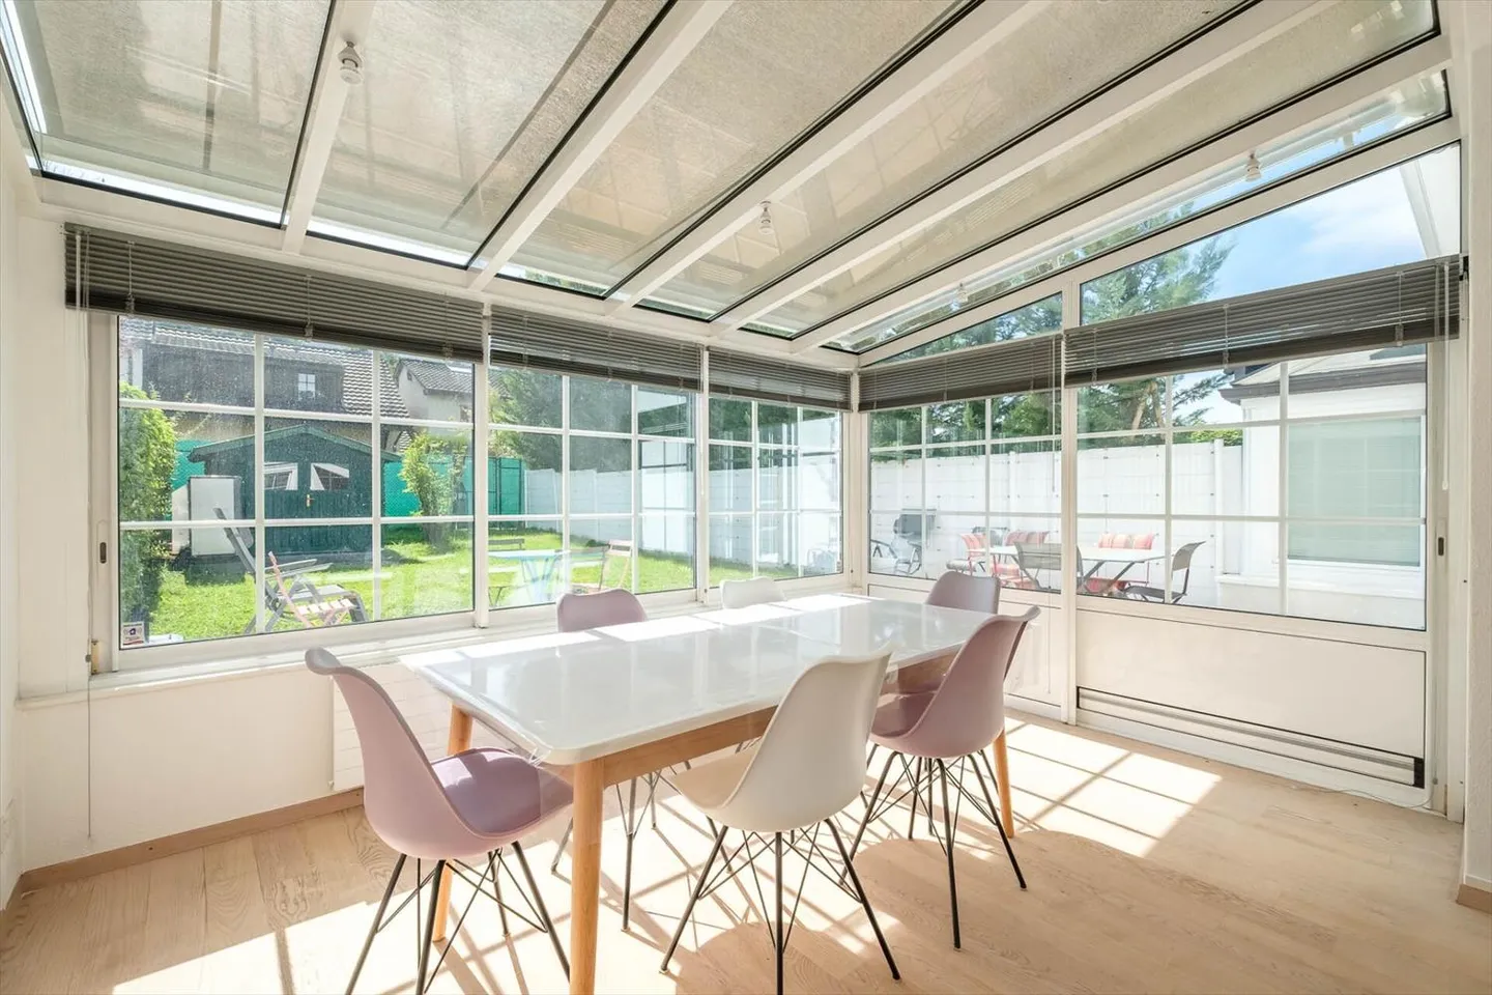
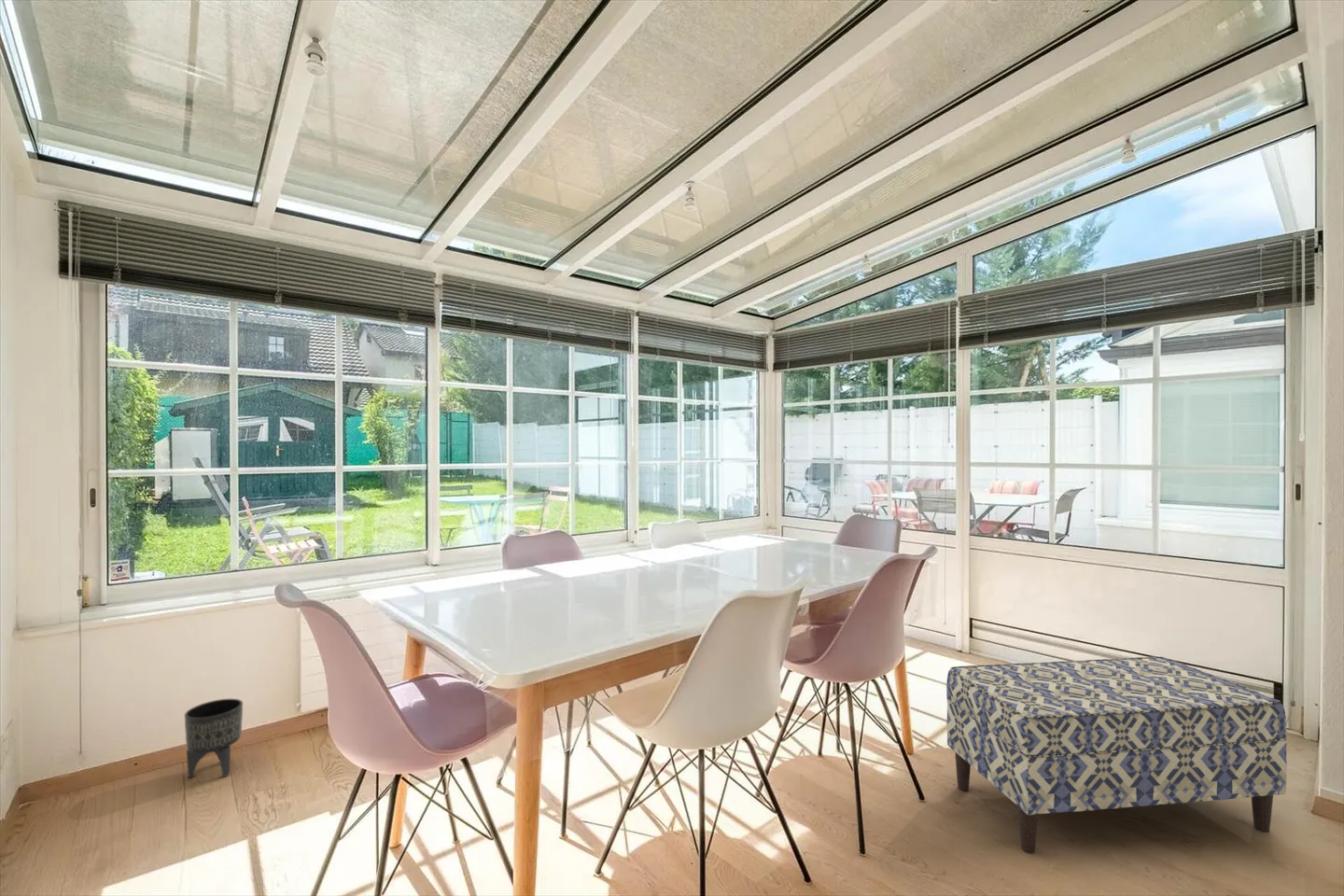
+ planter (214, 739)
+ bench (1103, 745)
